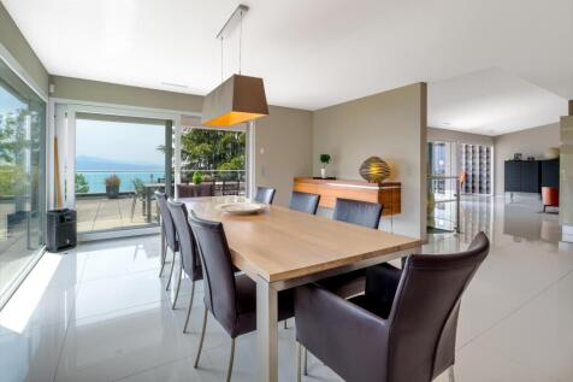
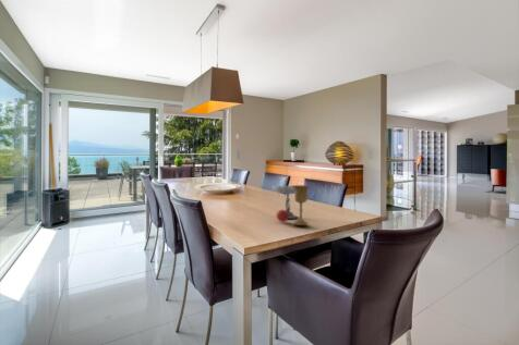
+ goblet (289, 200)
